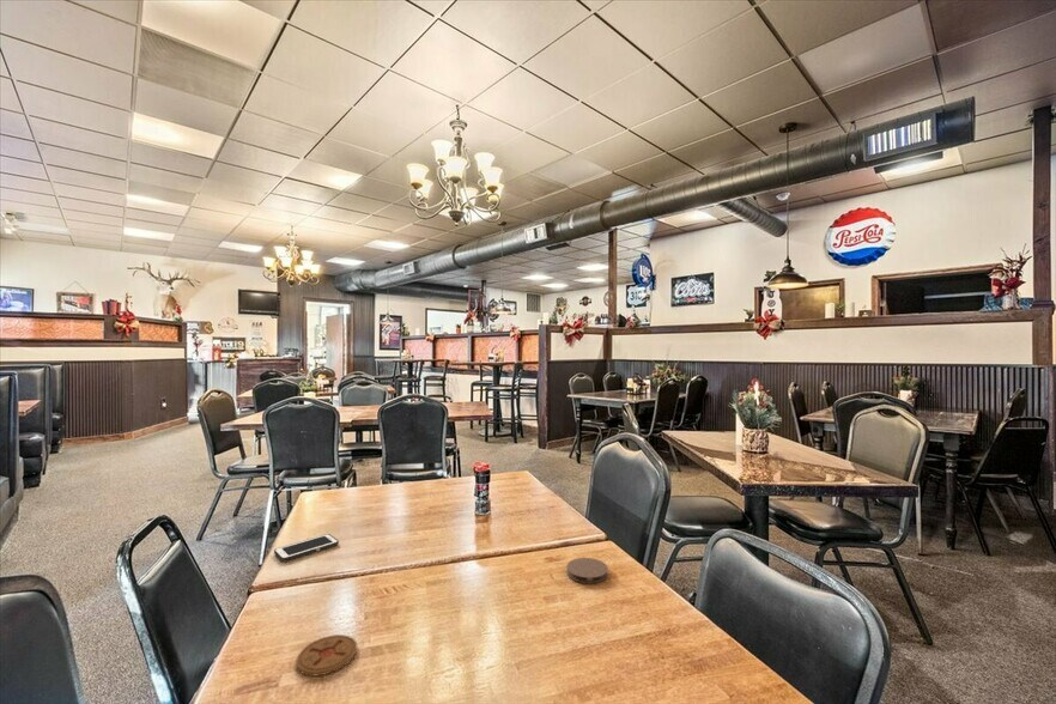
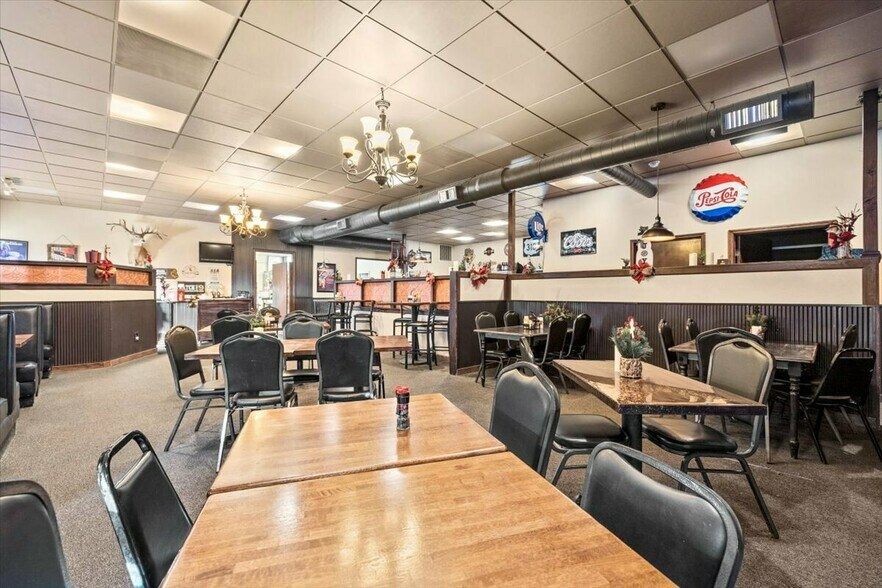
- coaster (327, 654)
- coaster (587, 570)
- cell phone (307, 546)
